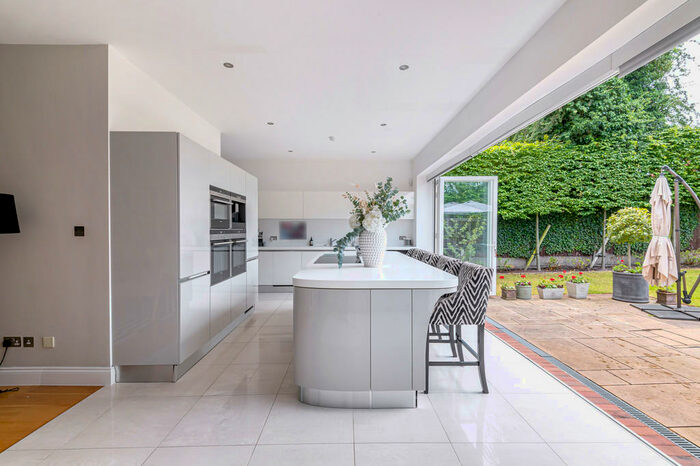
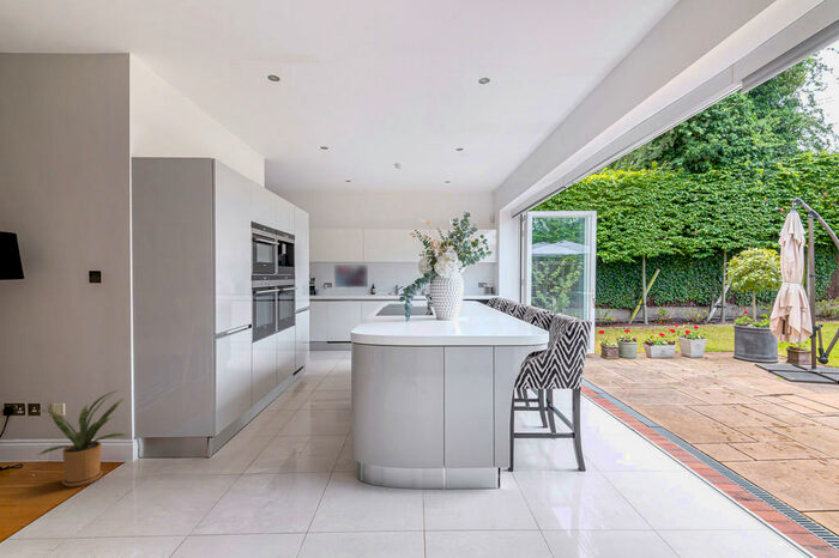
+ house plant (84, 435)
